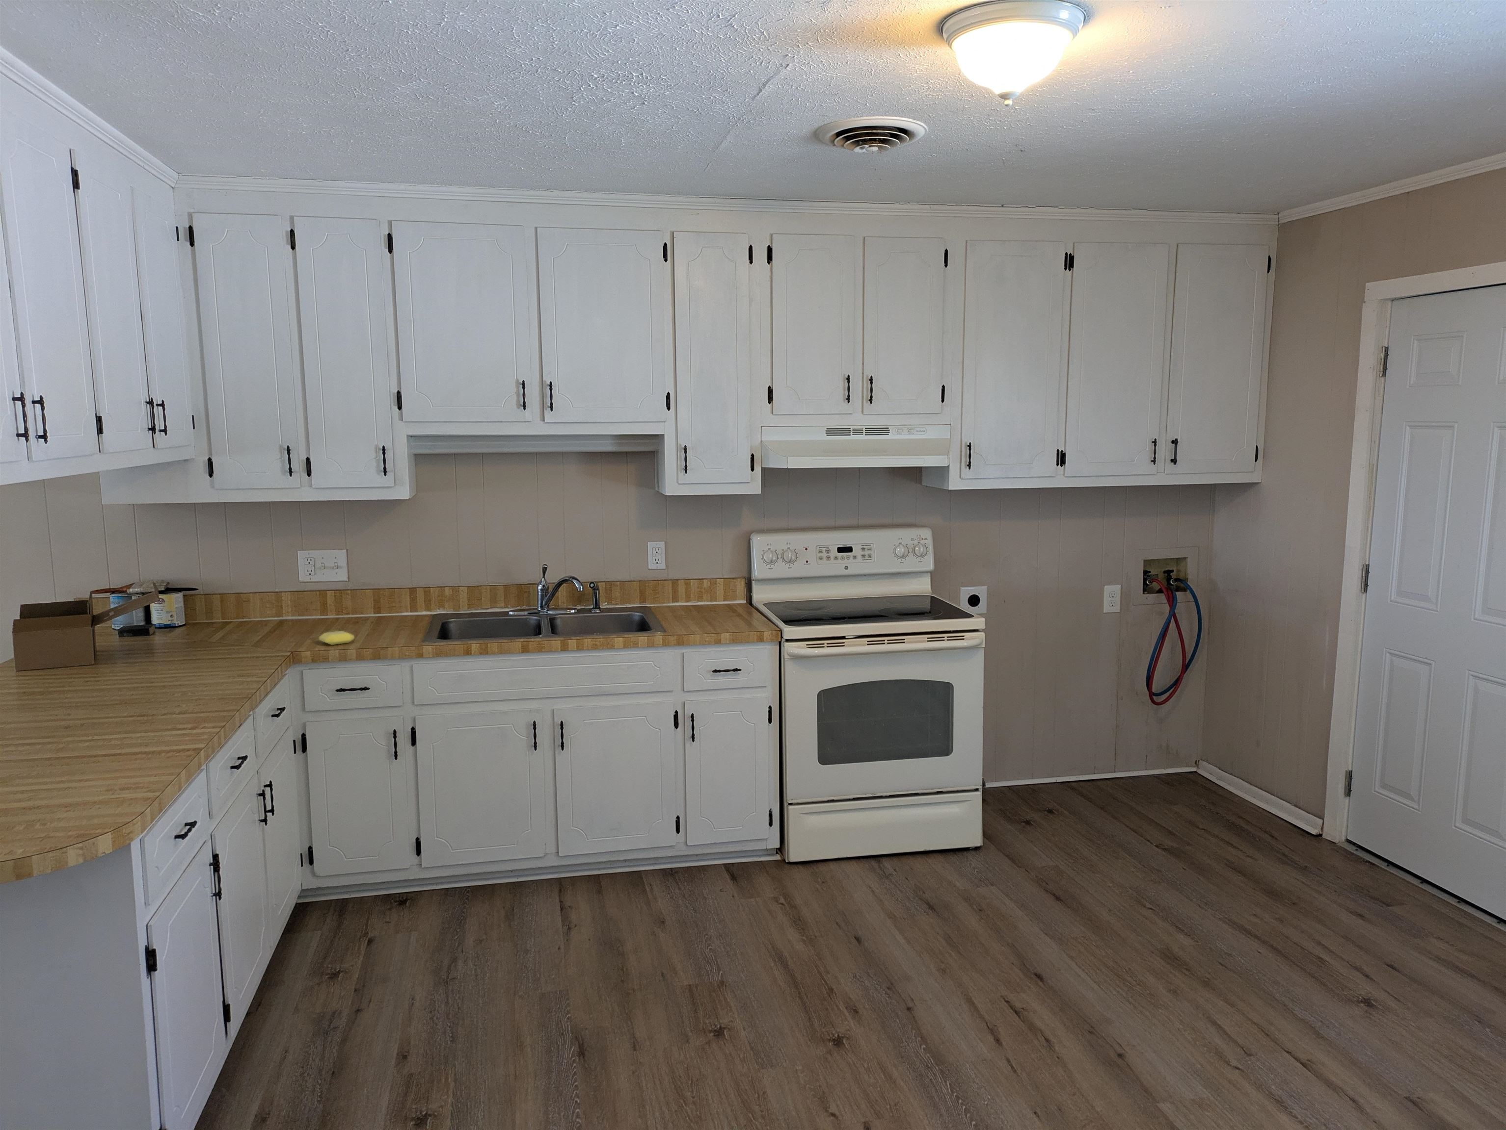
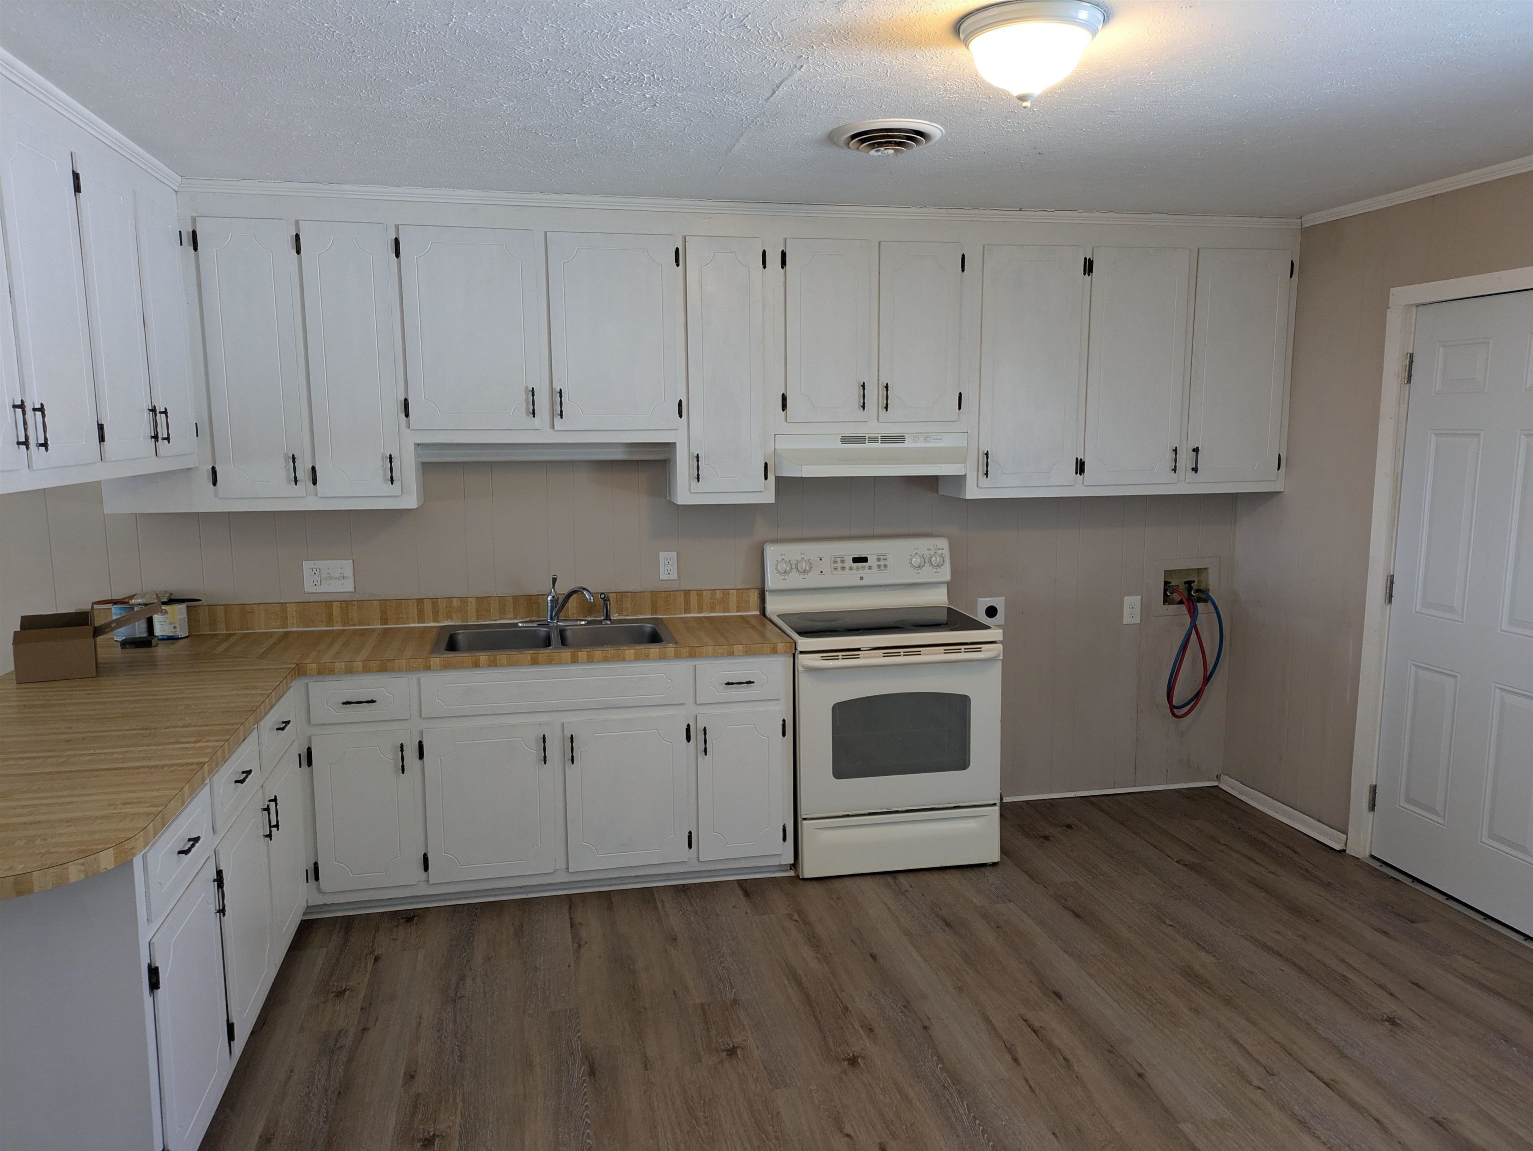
- soap bar (336, 637)
